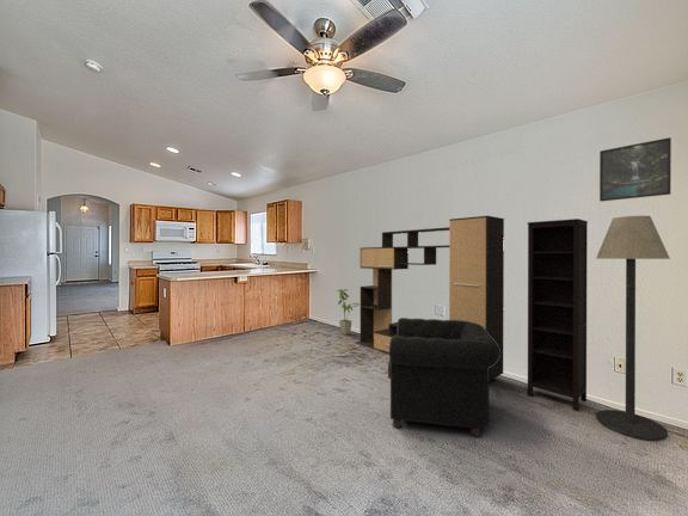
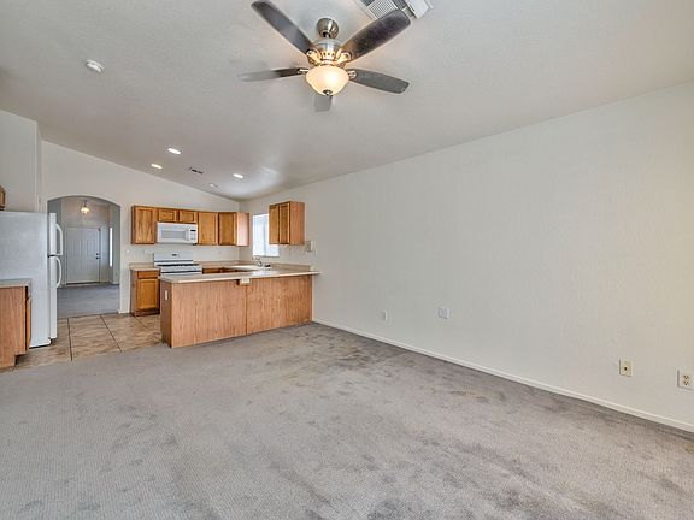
- house plant (344, 312)
- bookcase (557, 309)
- media console (407, 268)
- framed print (633, 171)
- armchair (440, 368)
- floor lamp (629, 321)
